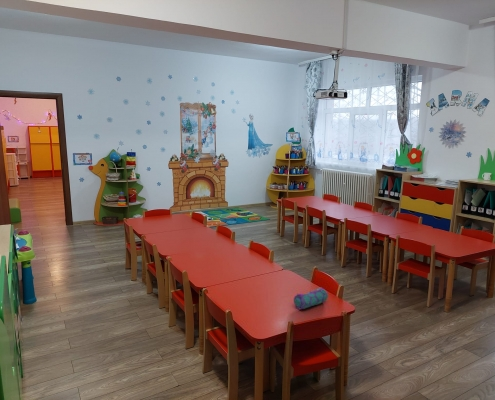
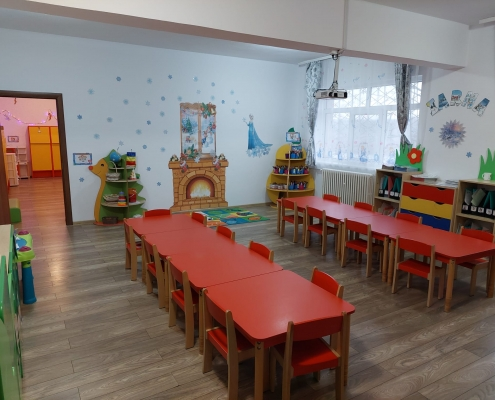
- pencil case (310, 297)
